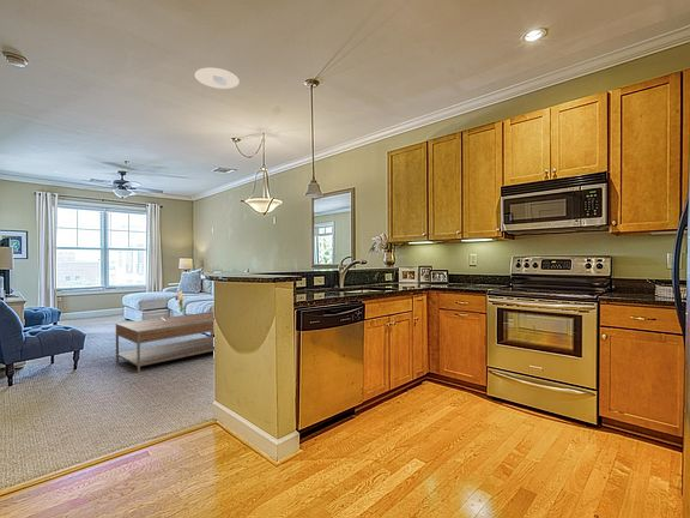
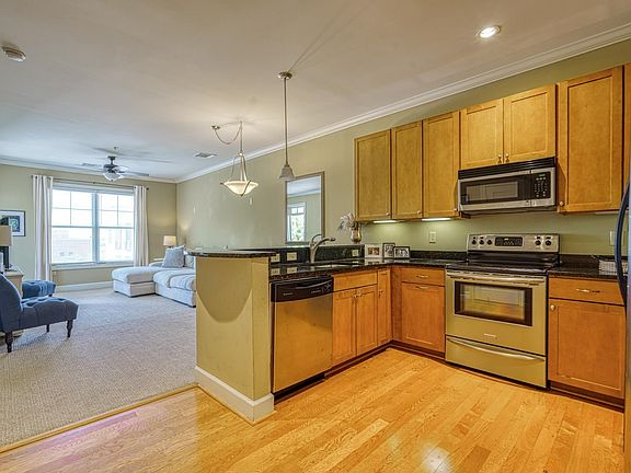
- bouquet (178, 306)
- recessed light (217, 76)
- coffee table (180, 336)
